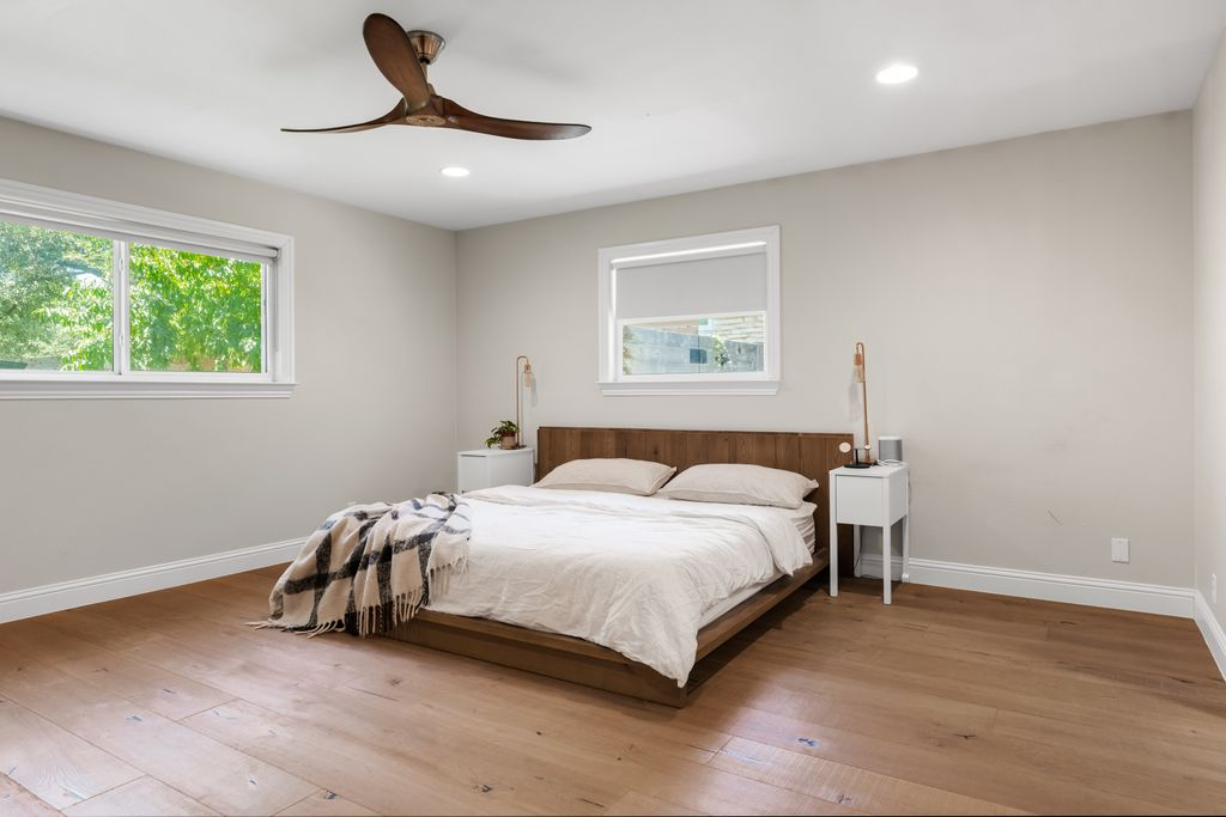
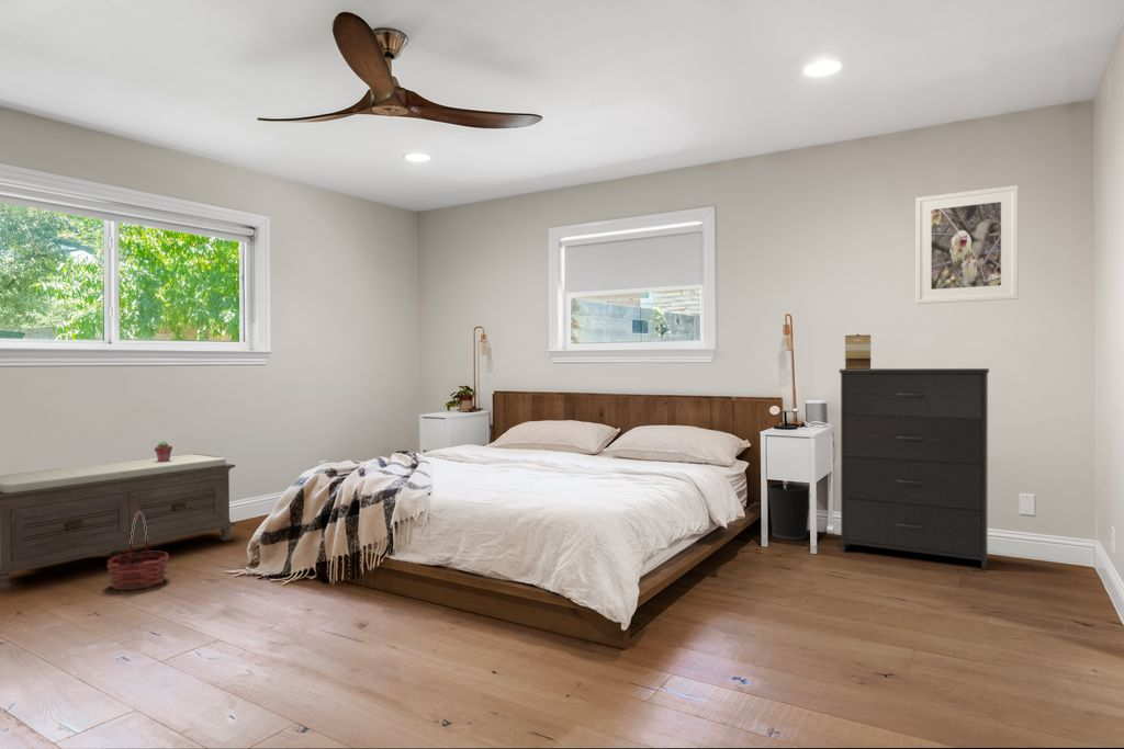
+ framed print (965, 247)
+ bench (113, 512)
+ basket (139, 552)
+ dresser (913, 461)
+ wooden box (857, 351)
+ potted succulent (162, 450)
+ wastebasket (789, 511)
